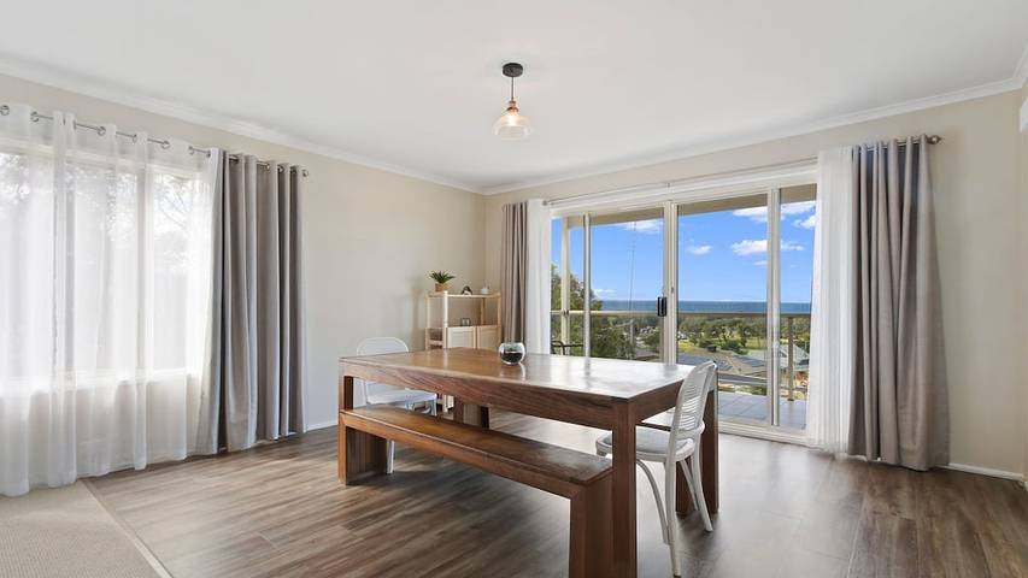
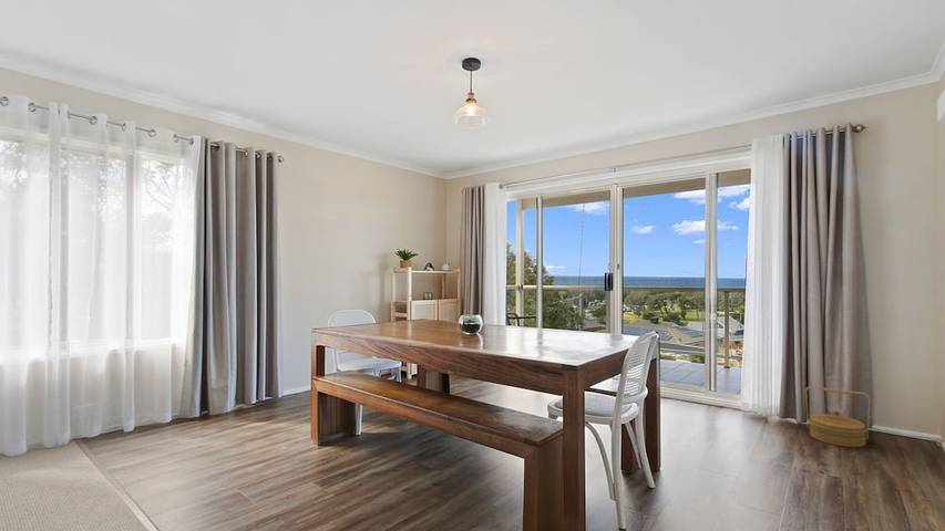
+ basket (836, 414)
